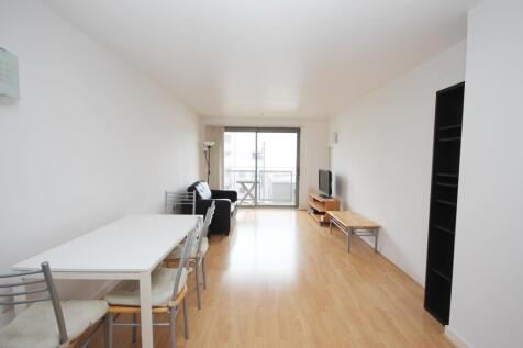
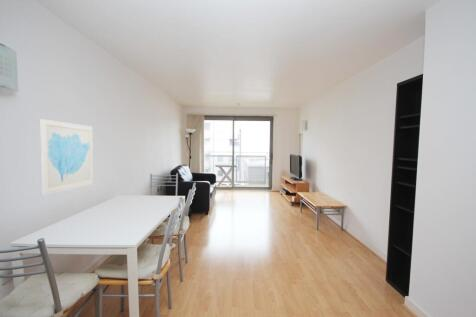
+ wall art (70, 156)
